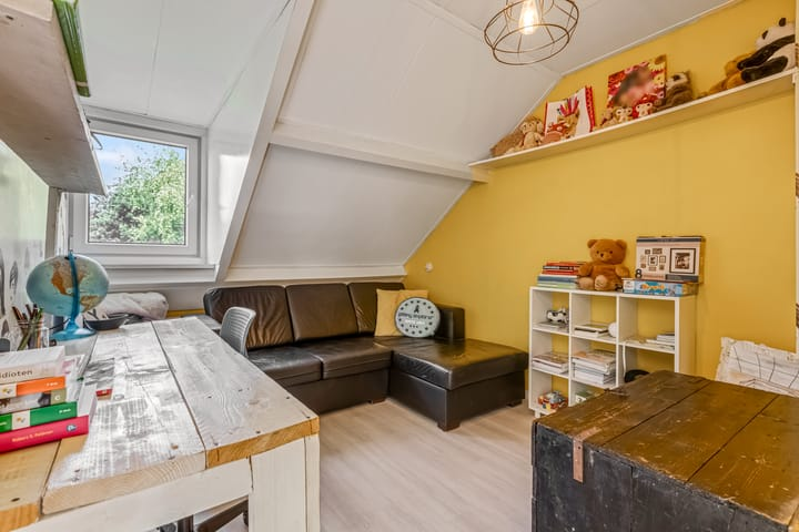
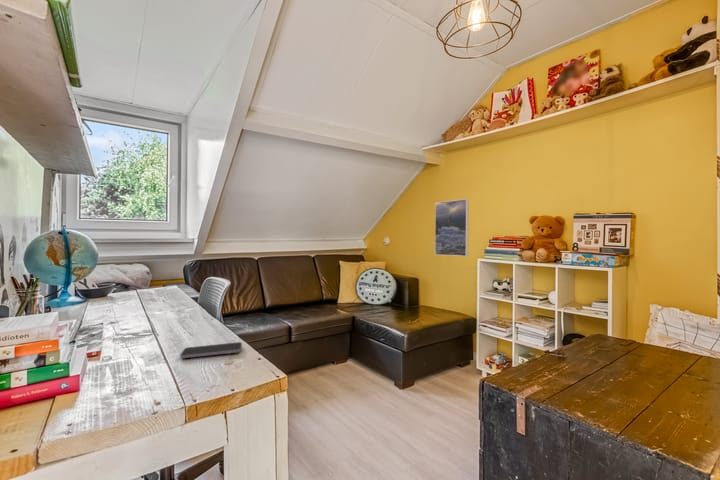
+ smartphone (212, 349)
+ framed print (450, 228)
